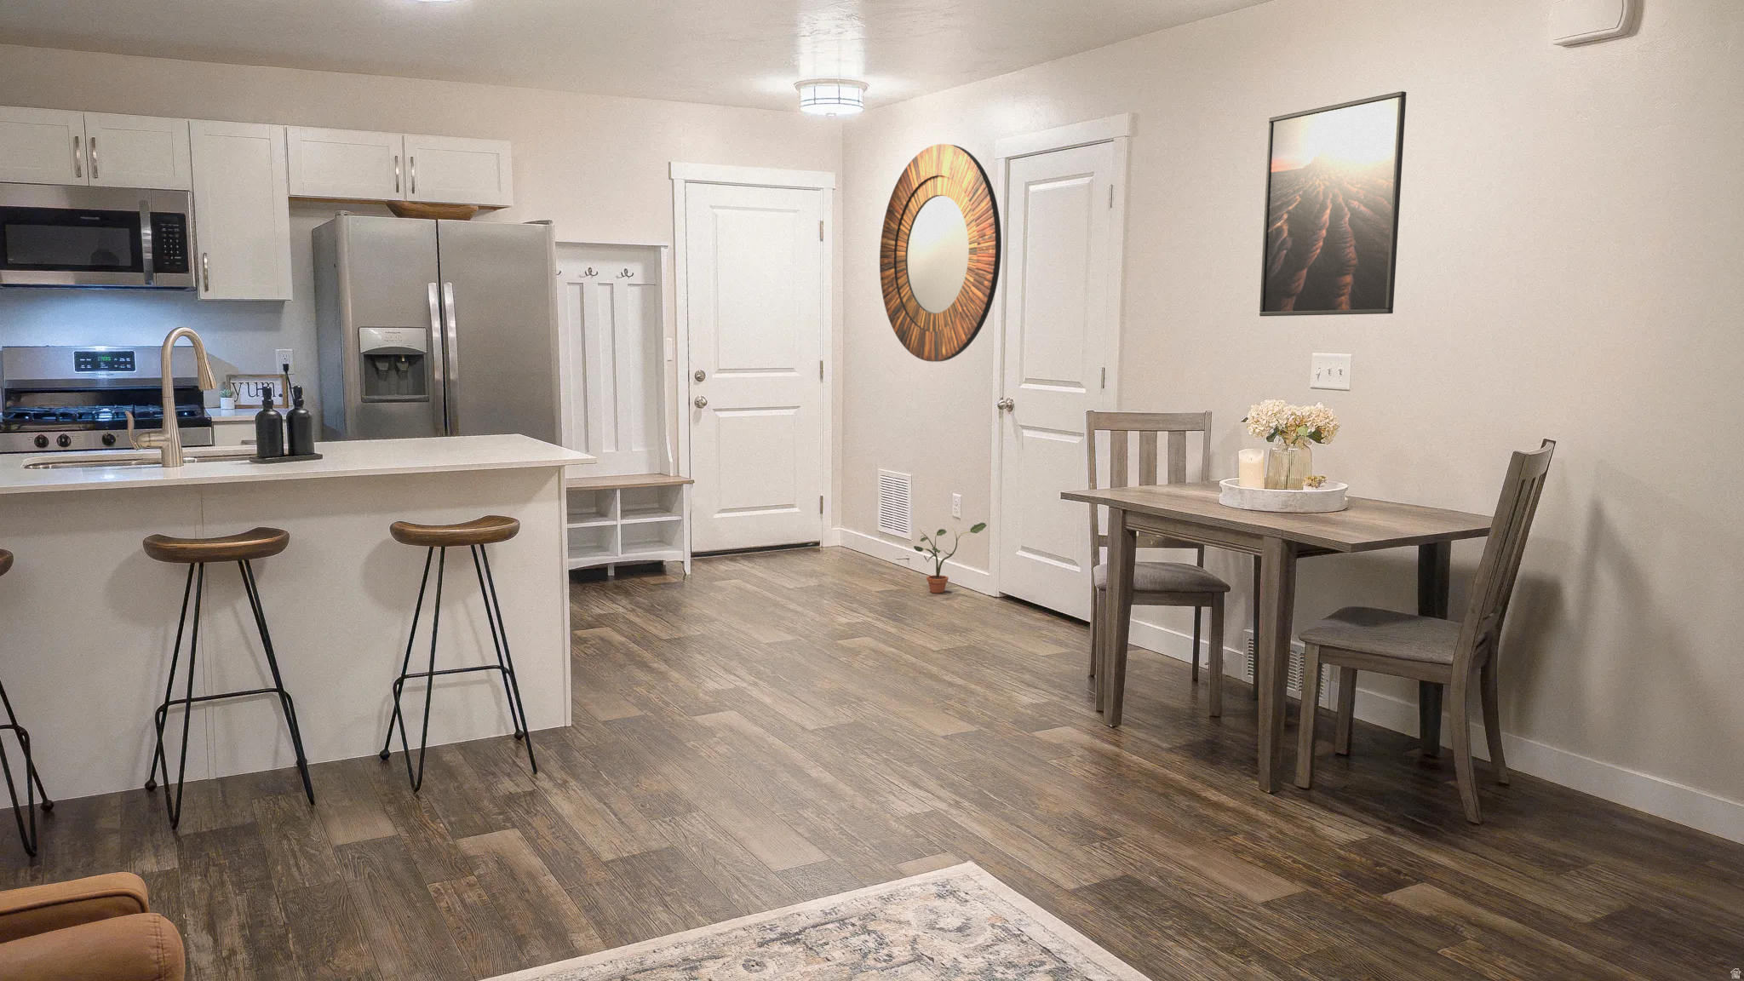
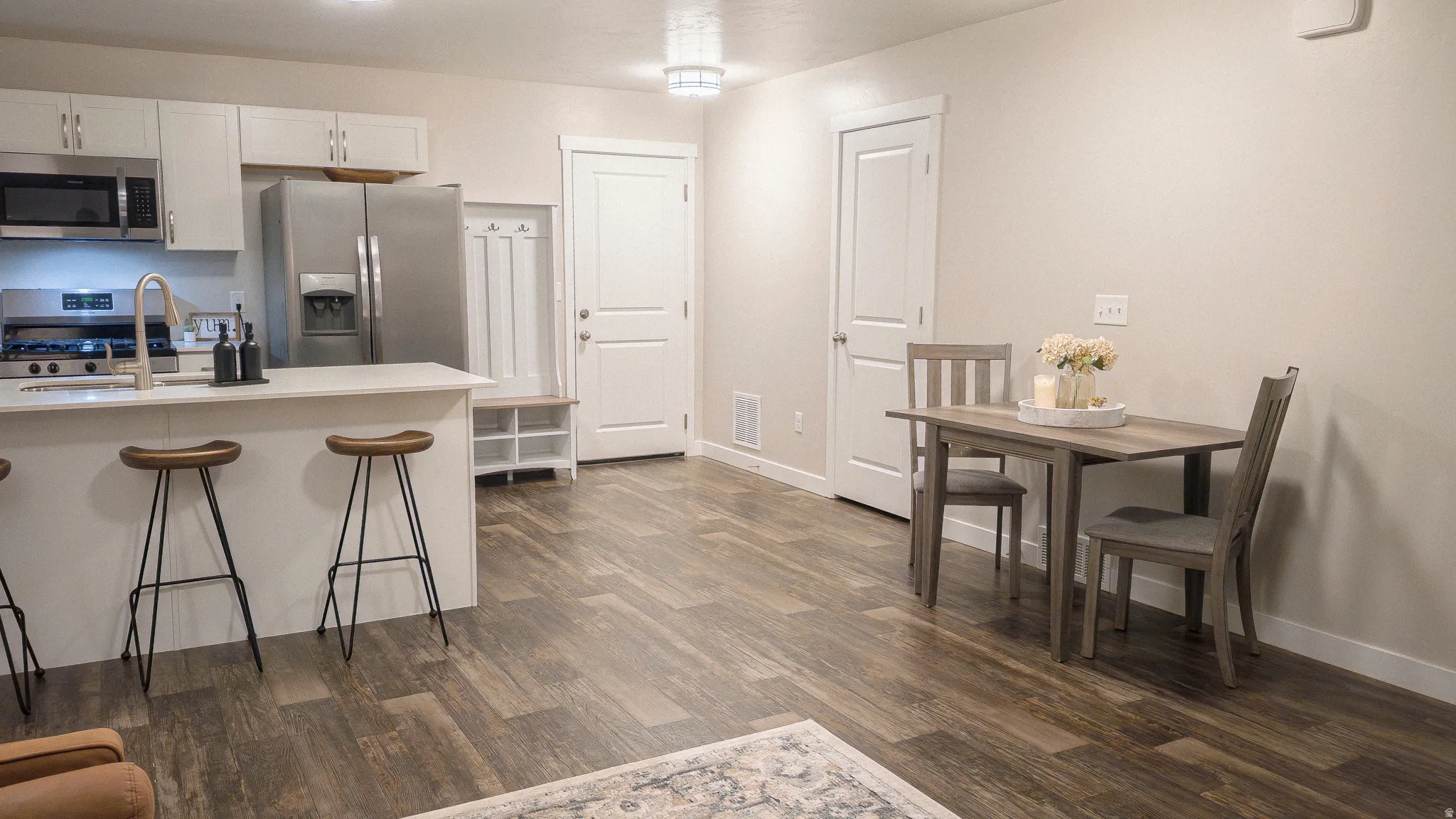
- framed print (1327, 211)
- home mirror (935, 254)
- potted plant (945, 557)
